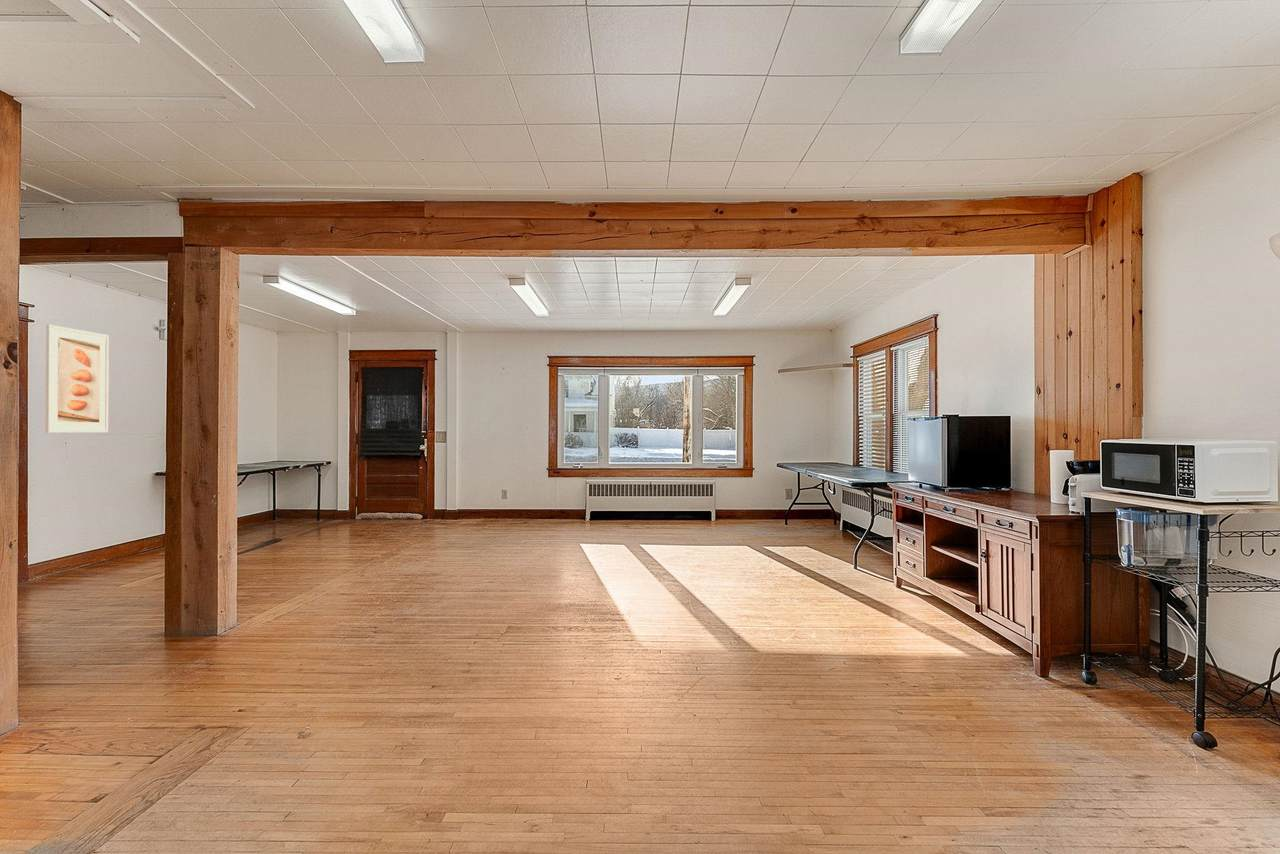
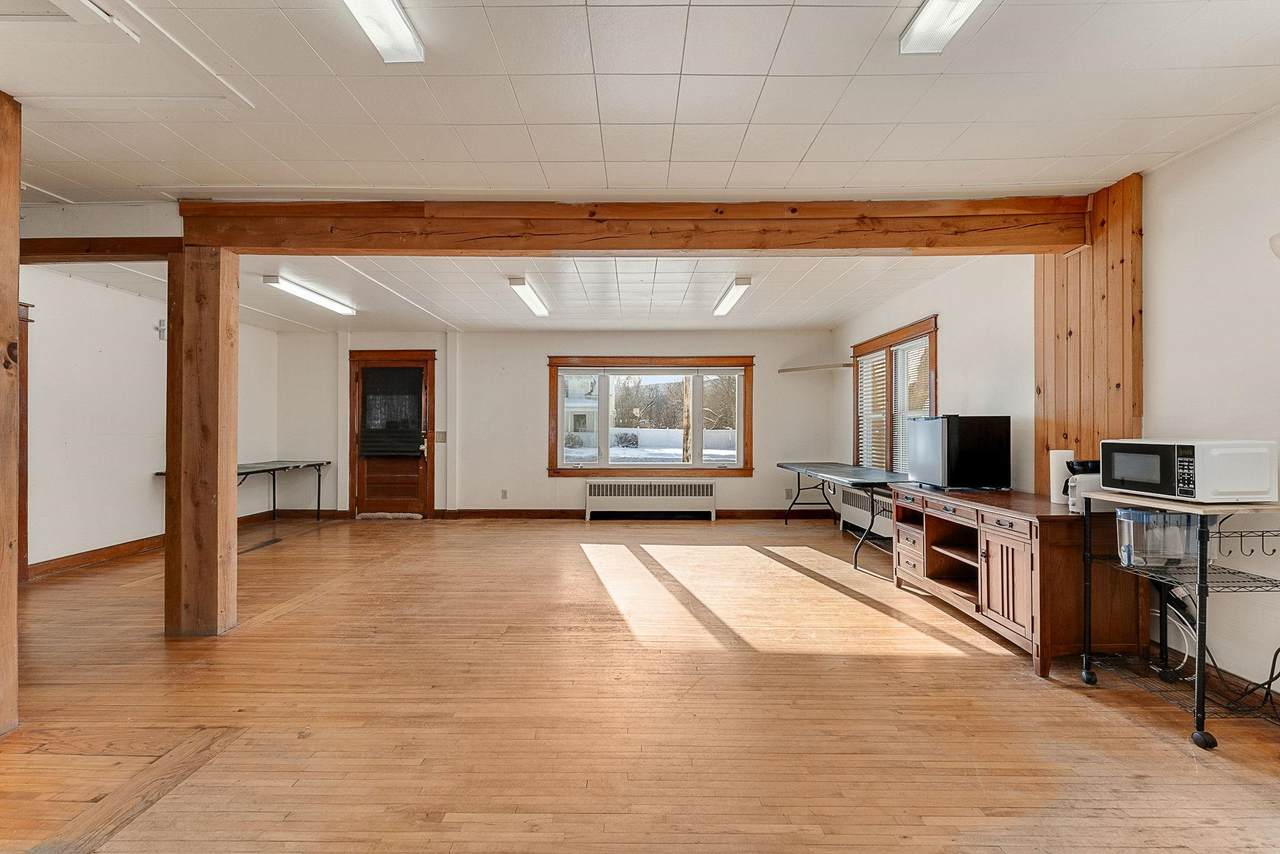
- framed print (78, 381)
